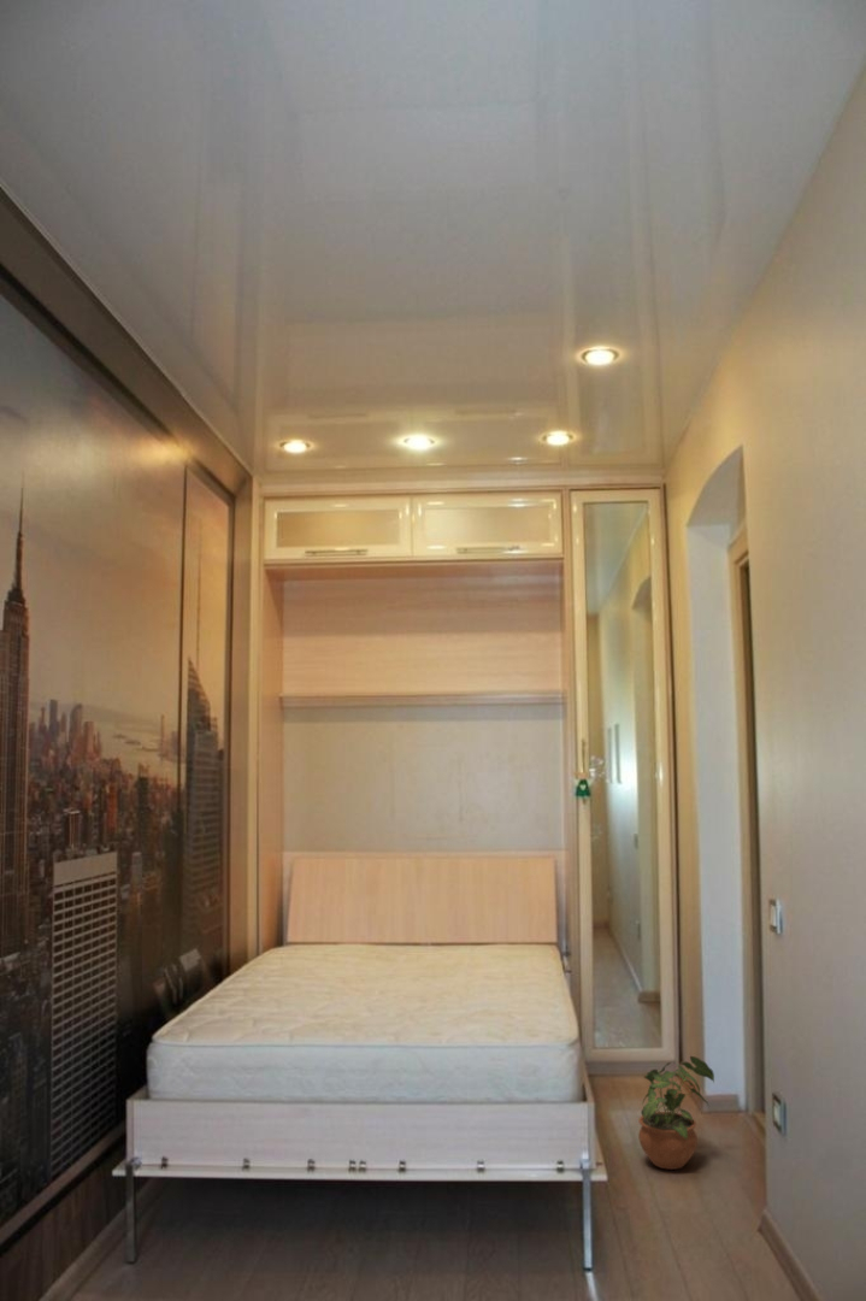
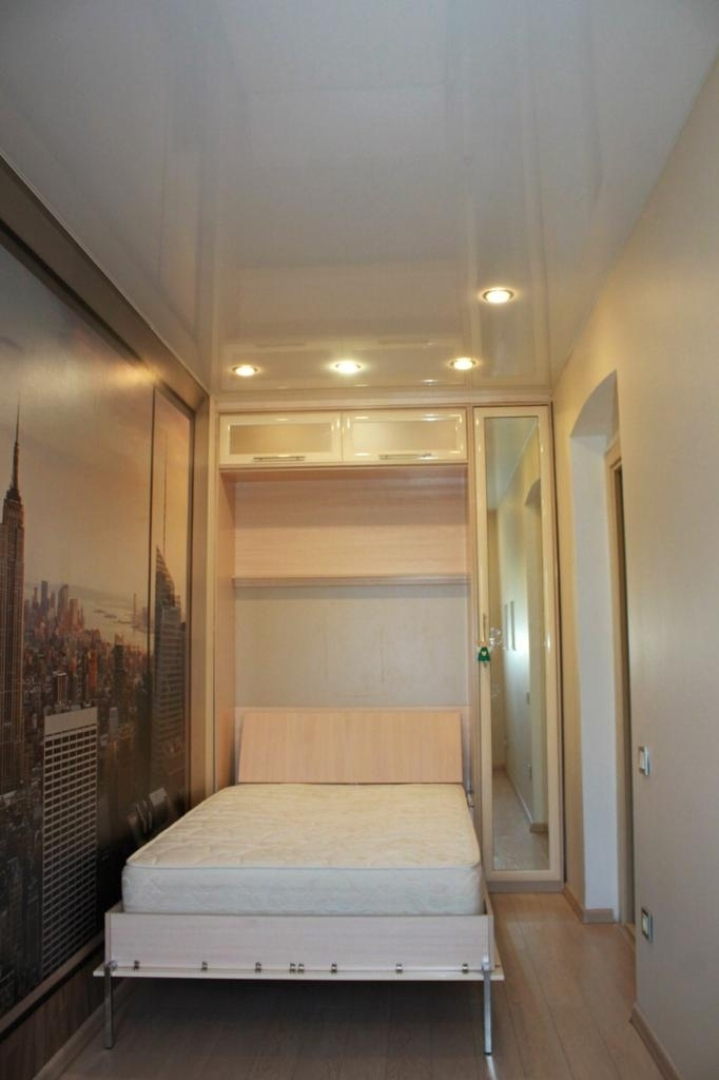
- potted plant (677, 1108)
